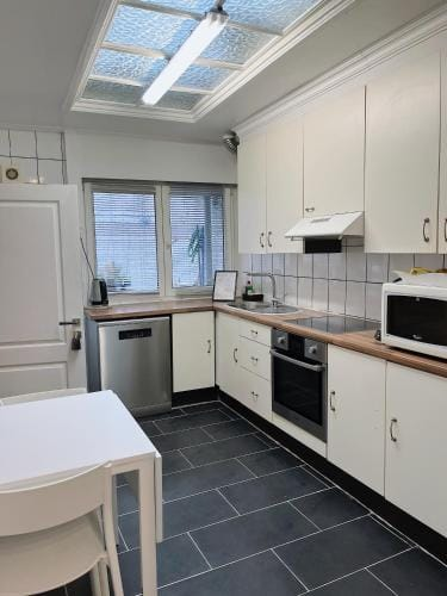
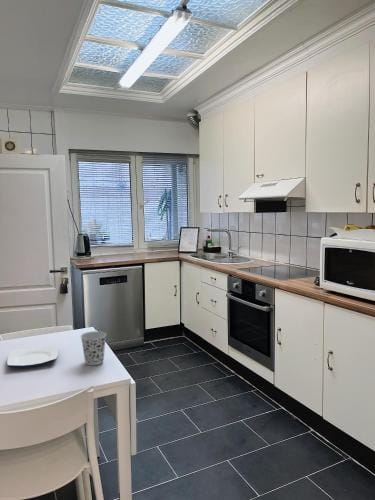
+ plate (33, 357)
+ cup (93, 348)
